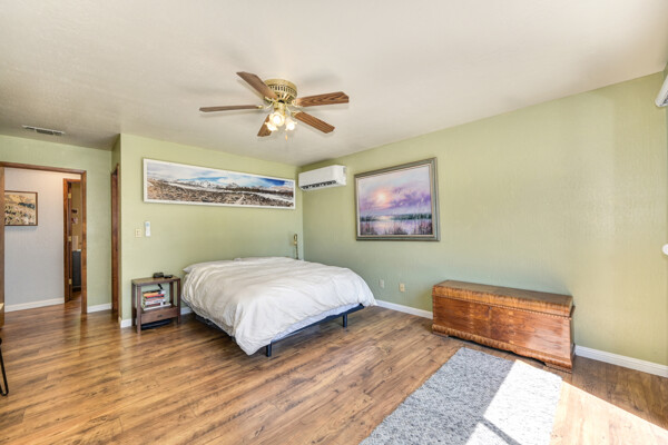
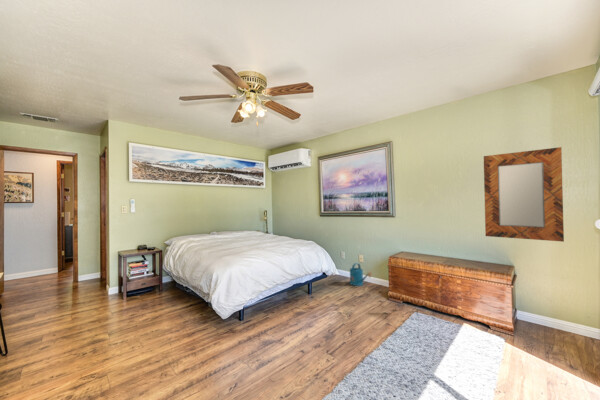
+ watering can (360, 274)
+ home mirror (520, 195)
